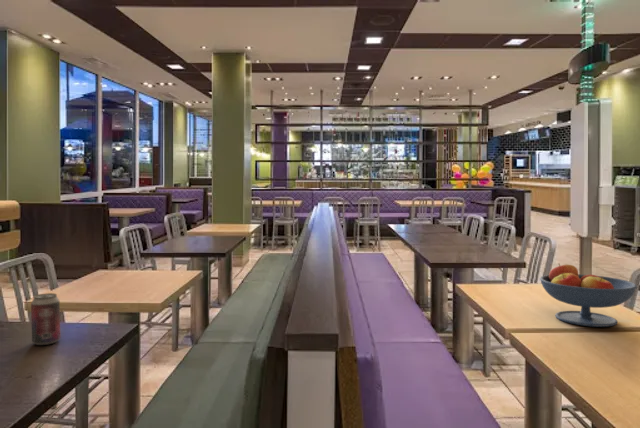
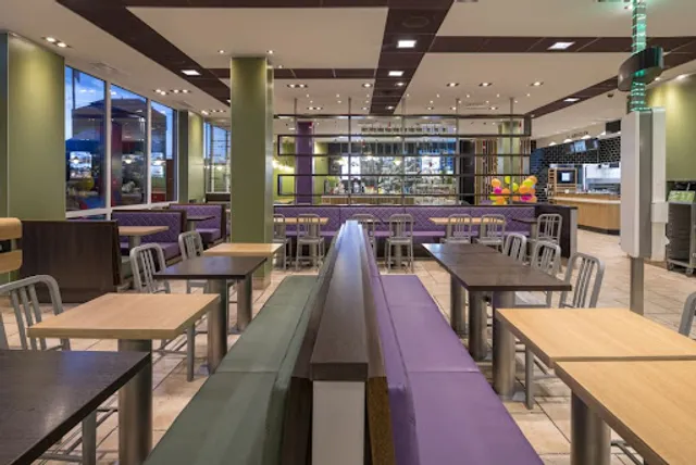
- beverage can (45, 318)
- fruit bowl (586, 293)
